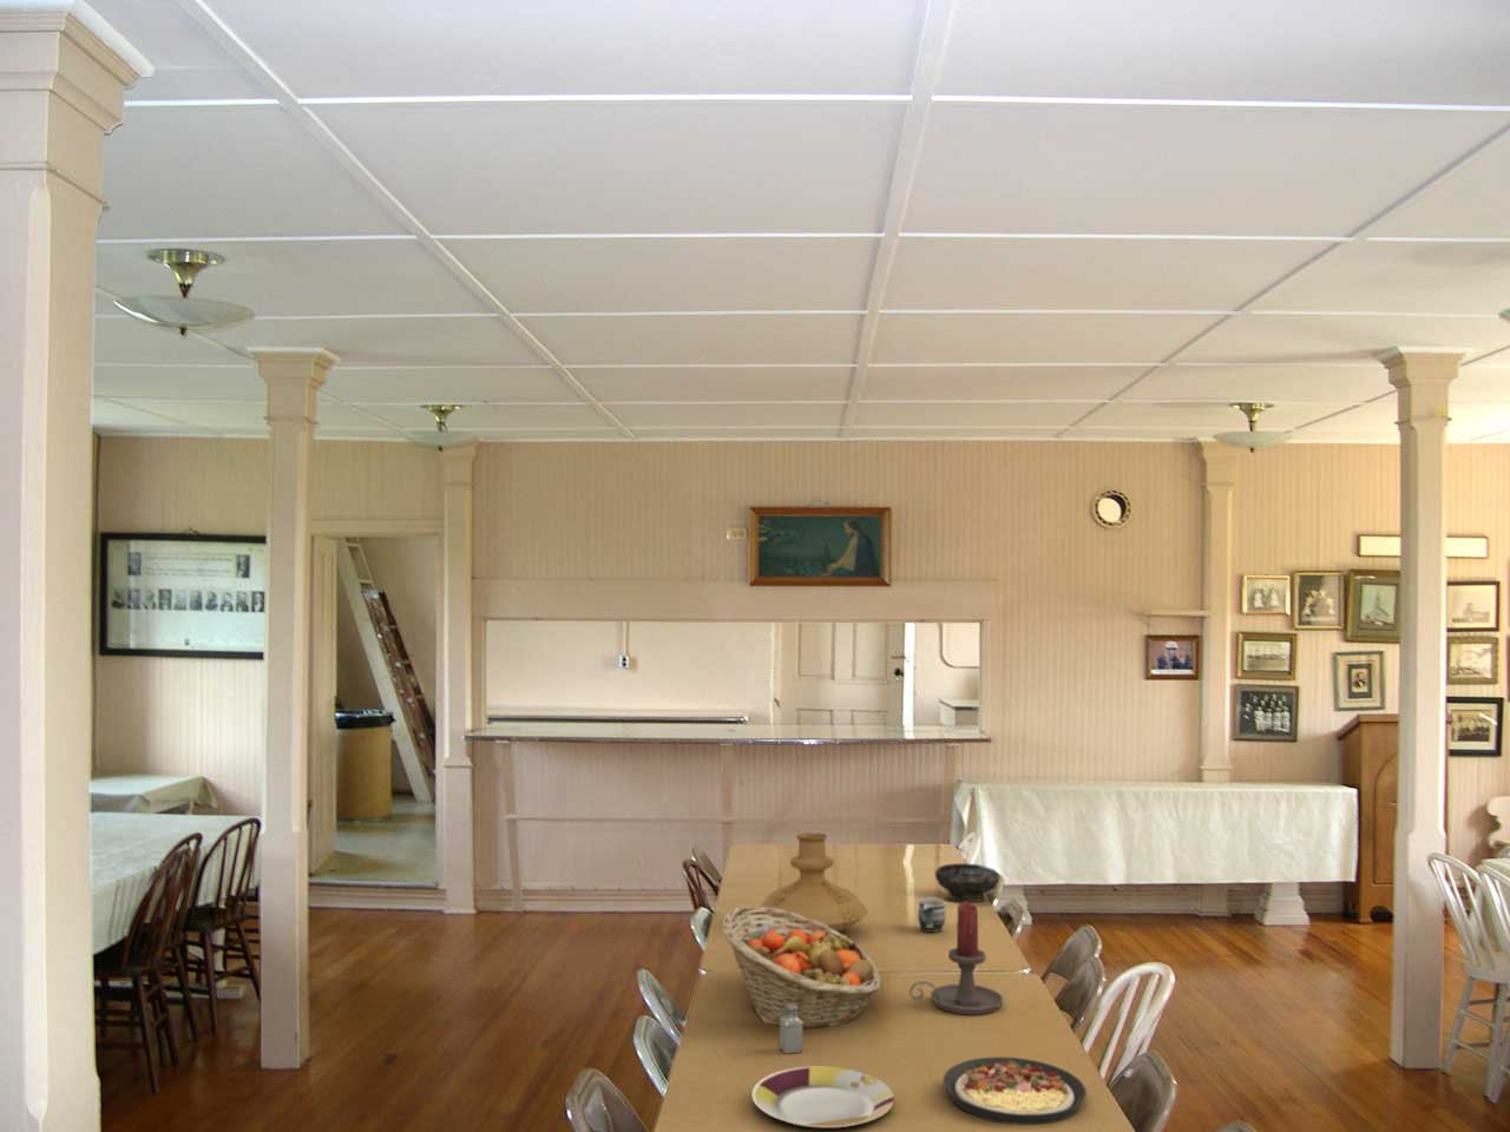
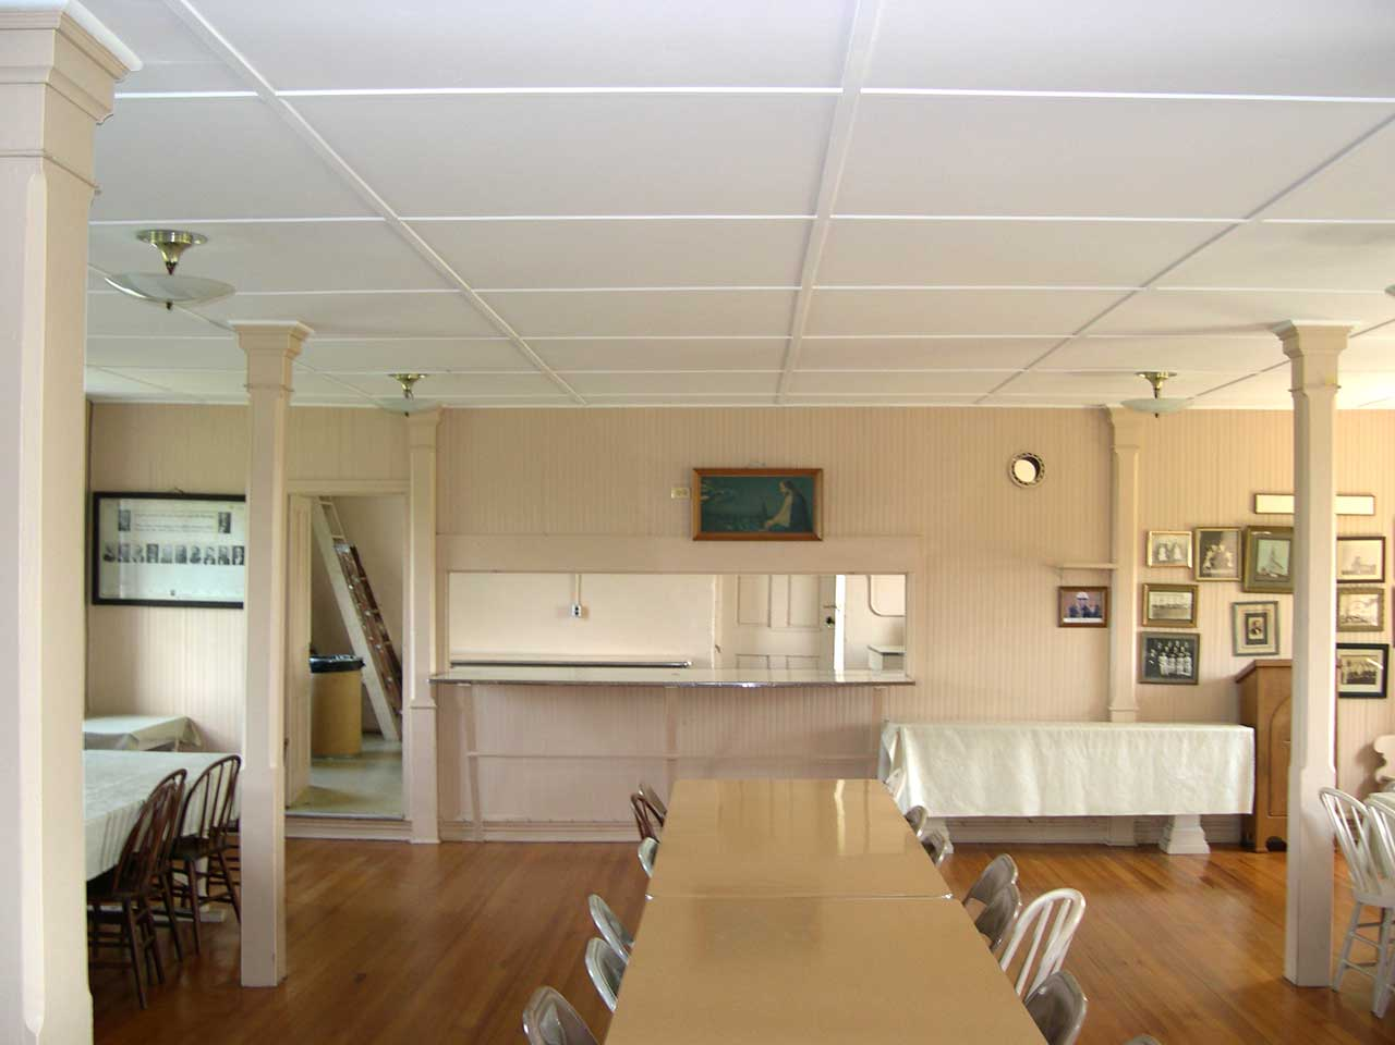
- bowl (967, 883)
- plate (1013, 1087)
- mug (931, 917)
- saltshaker (791, 1027)
- fruit basket (800, 962)
- vase (812, 883)
- plate (823, 1100)
- candle holder (956, 954)
